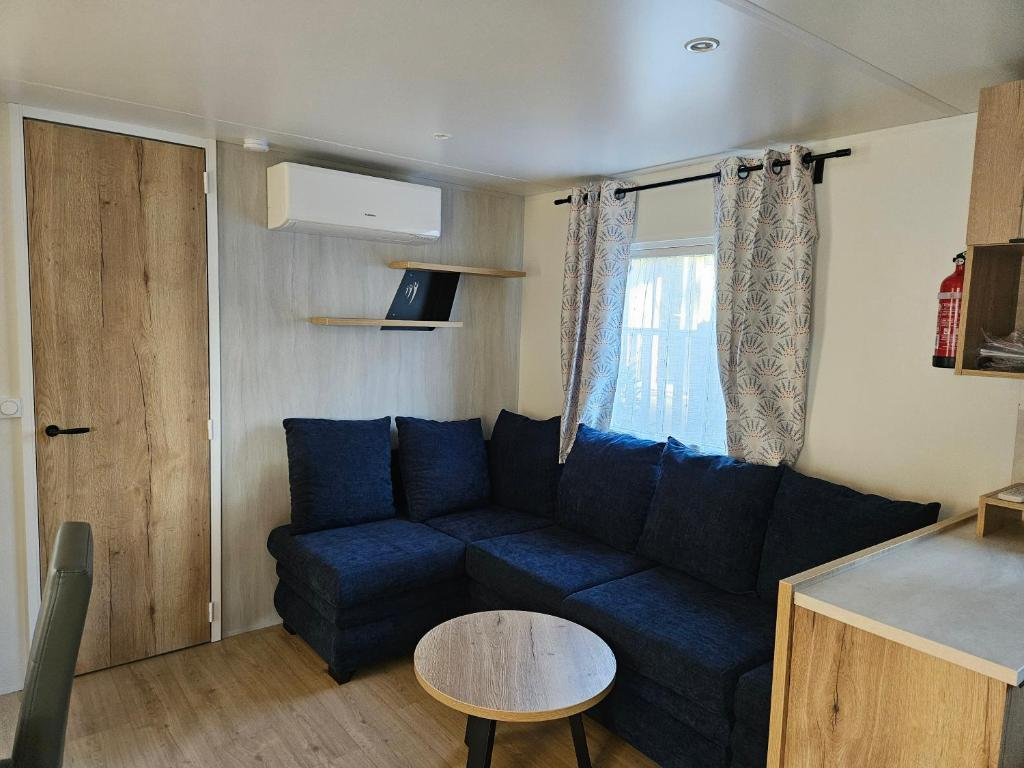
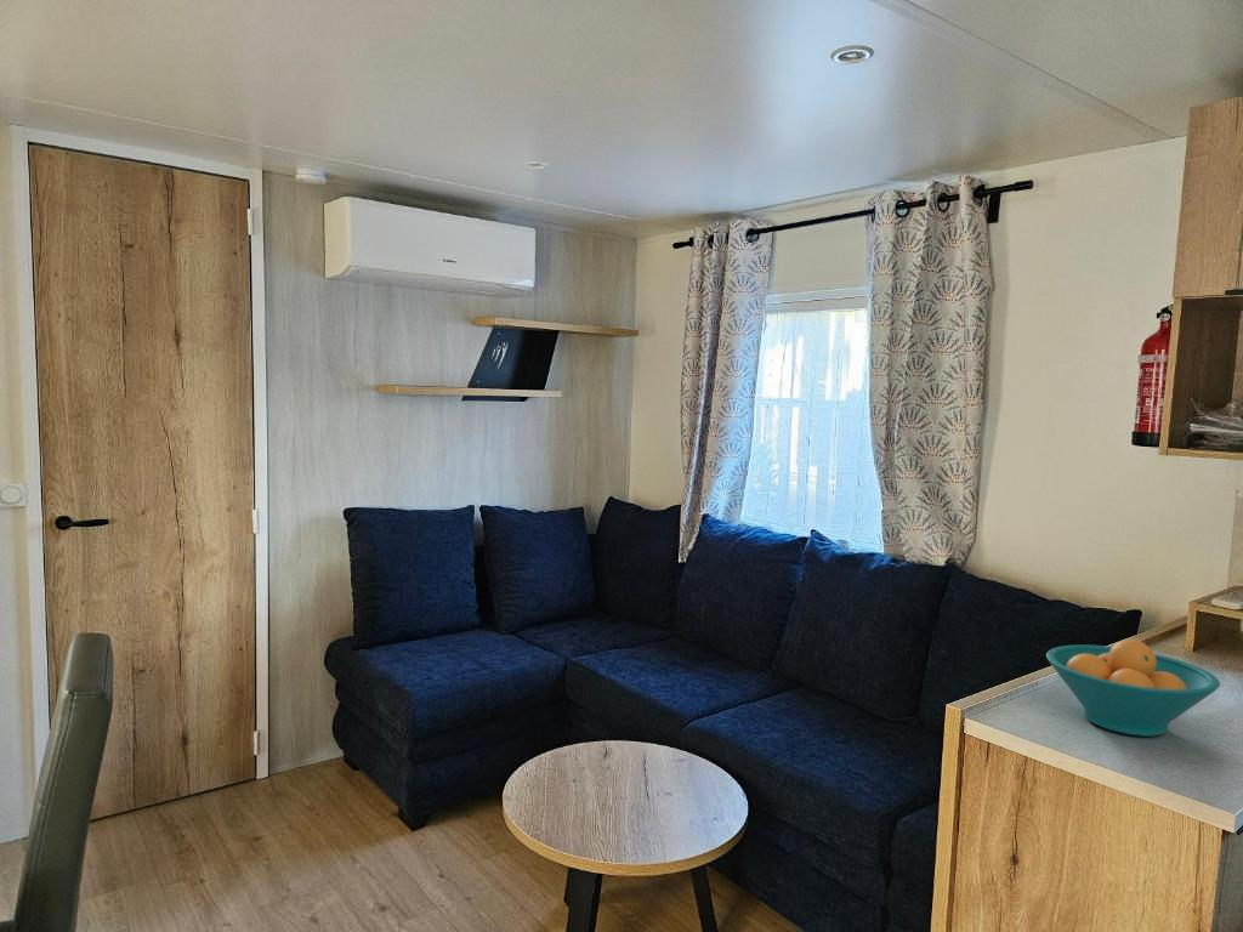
+ fruit bowl (1128, 682)
